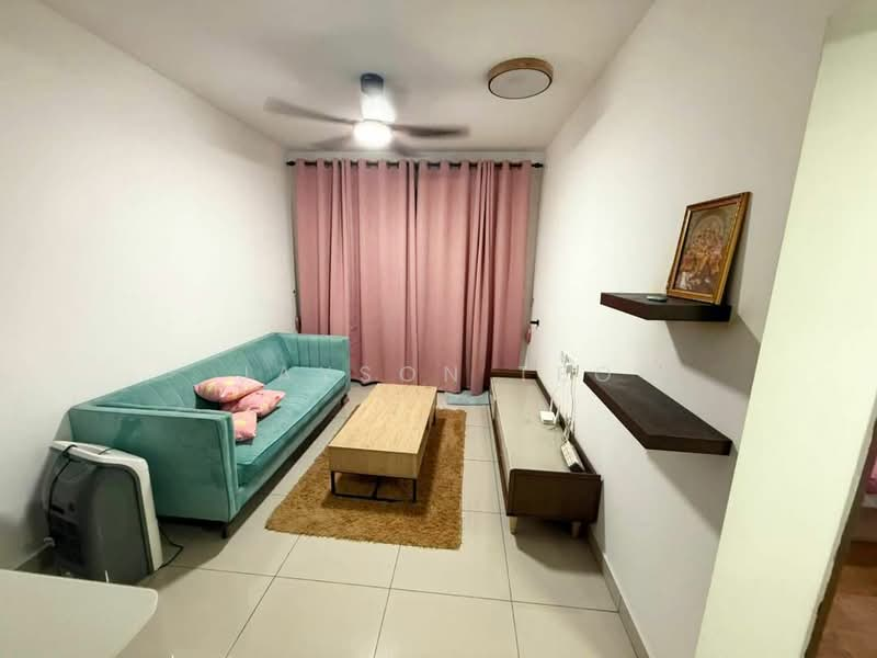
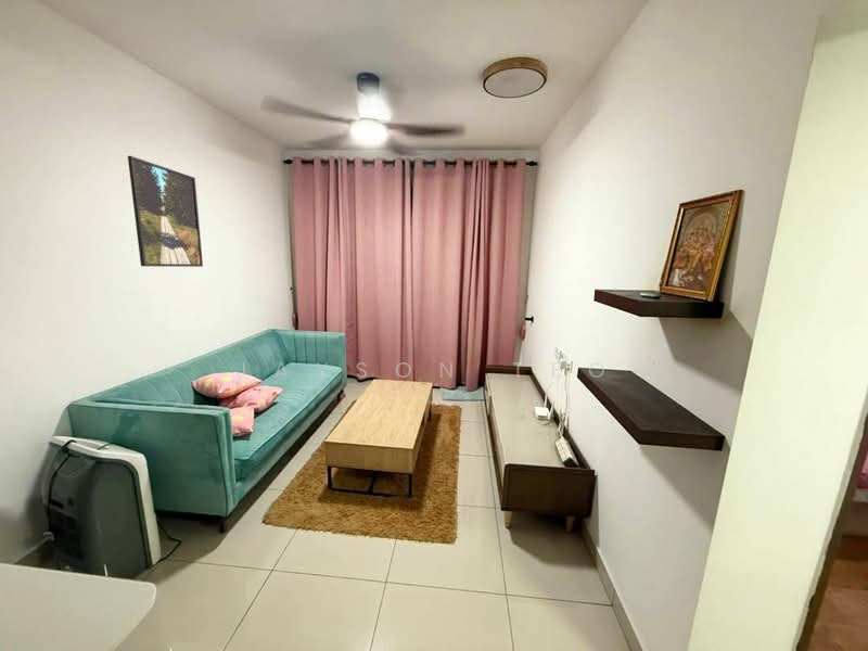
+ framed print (169, 218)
